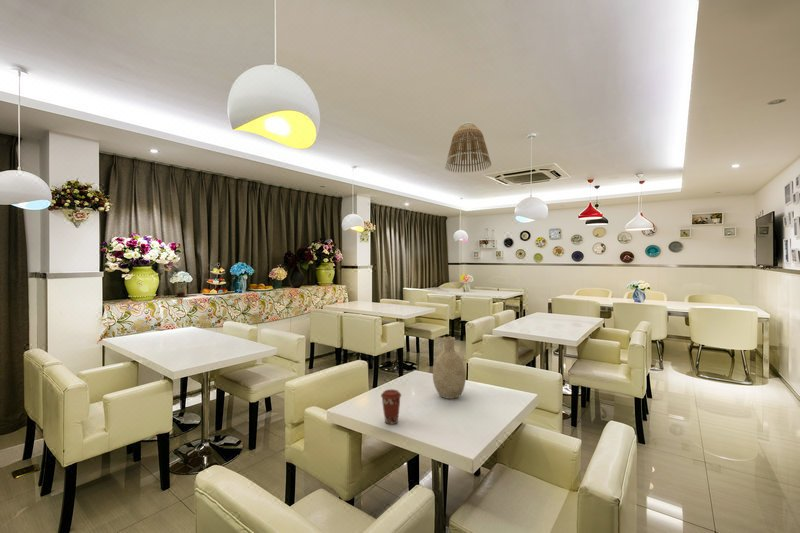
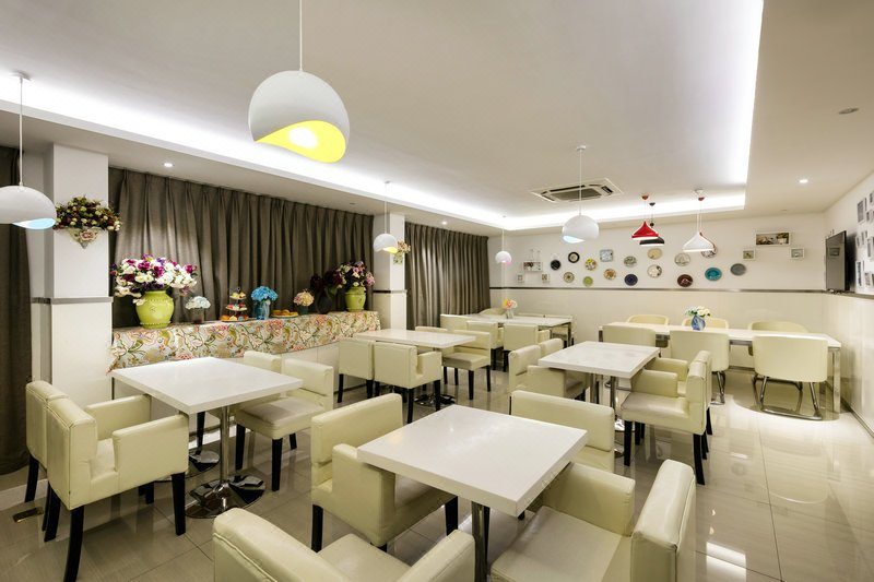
- decorative vase (449, 366)
- coffee cup (391, 406)
- lamp shade (467, 145)
